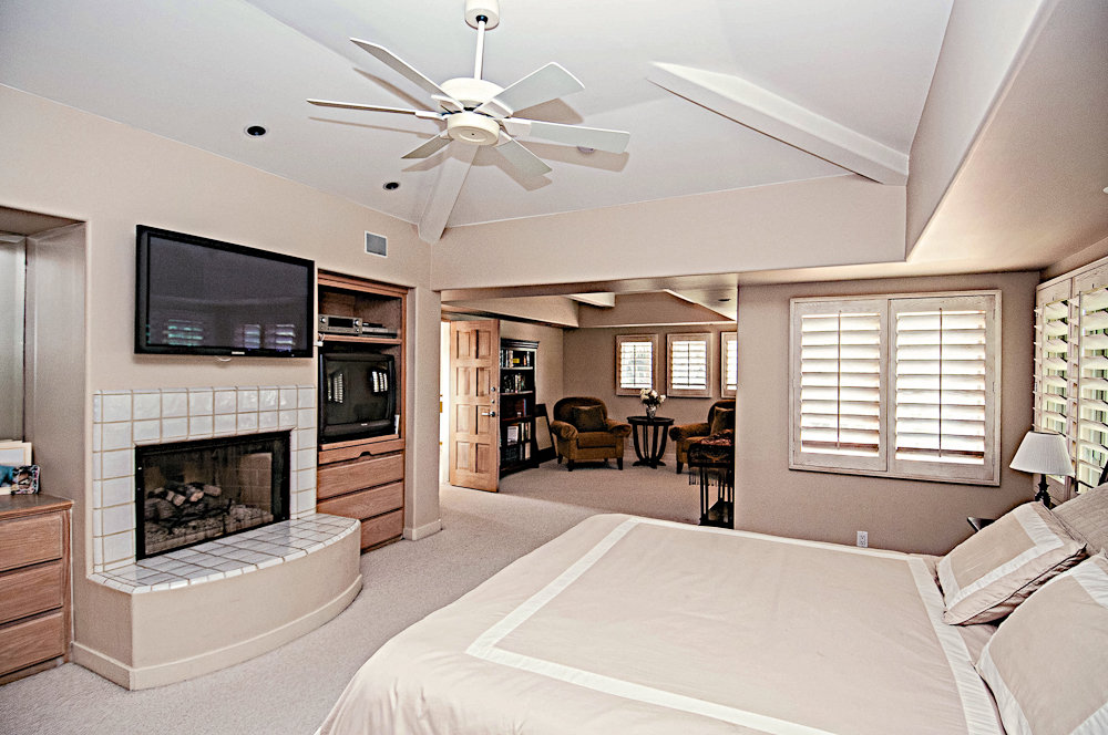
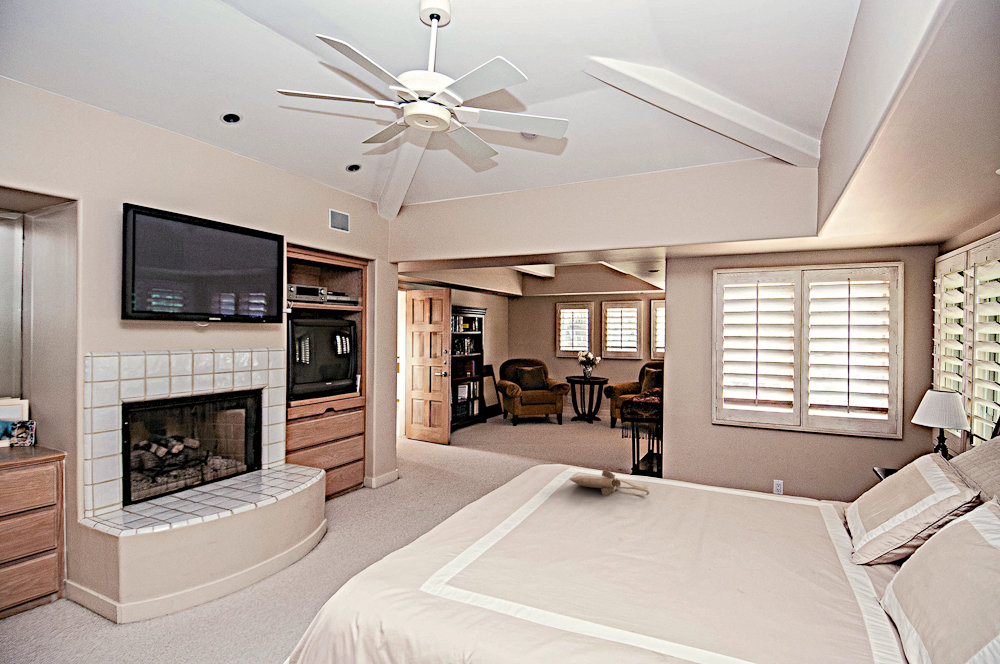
+ tote bag (610, 479)
